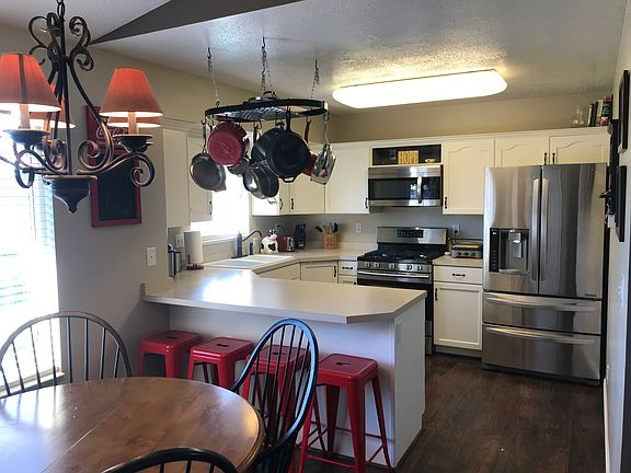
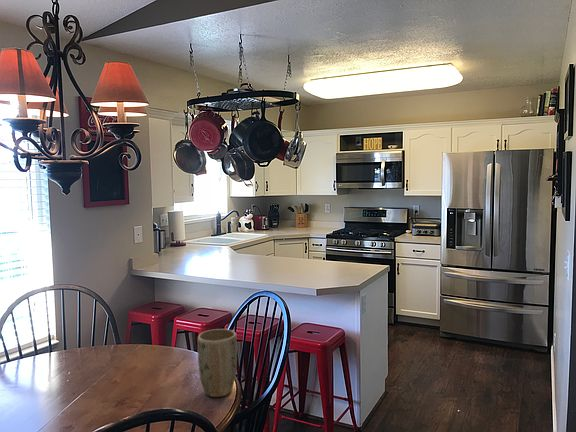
+ plant pot (217, 362)
